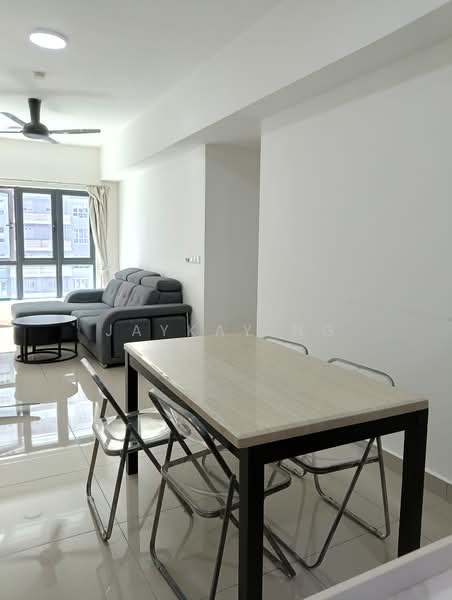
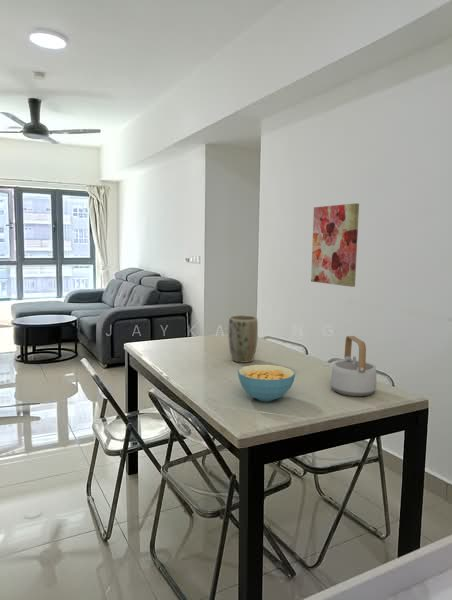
+ teapot (352, 363)
+ plant pot (242, 338)
+ cereal bowl (265, 385)
+ wall art (333, 245)
